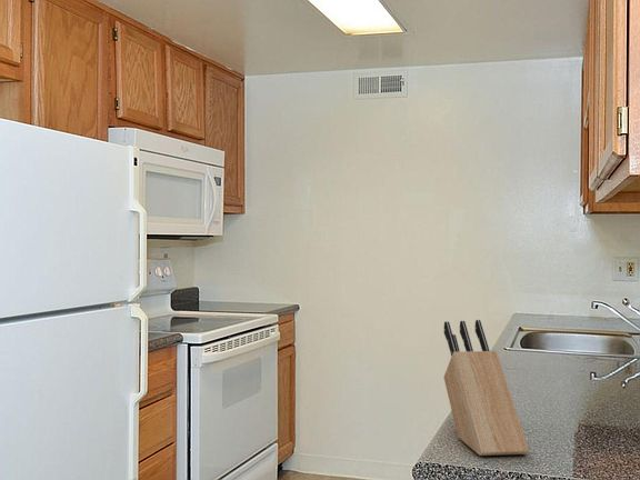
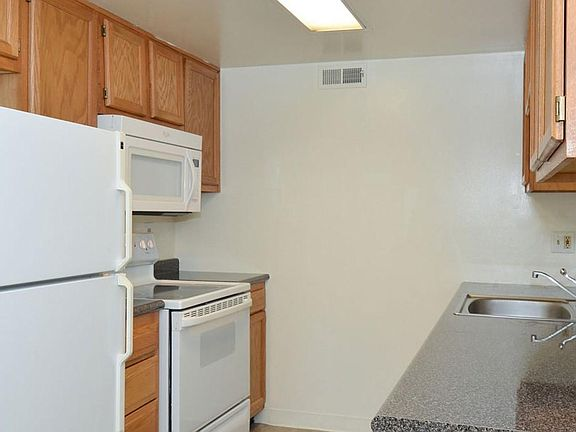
- knife block (479, 381)
